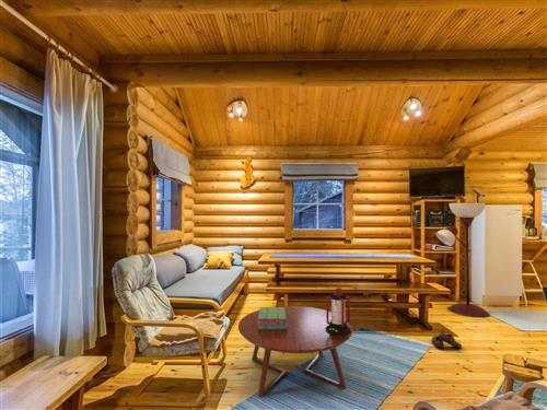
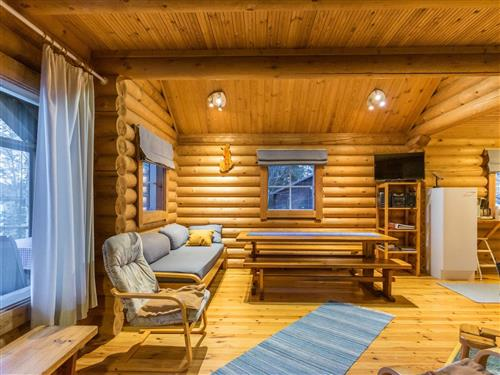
- shoe (446, 337)
- coffee table (294, 348)
- floor lamp (466, 257)
- stack of books (272, 317)
- lantern (338, 308)
